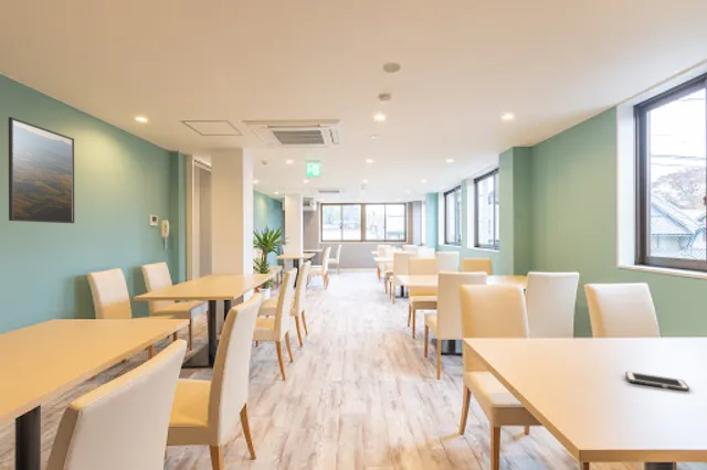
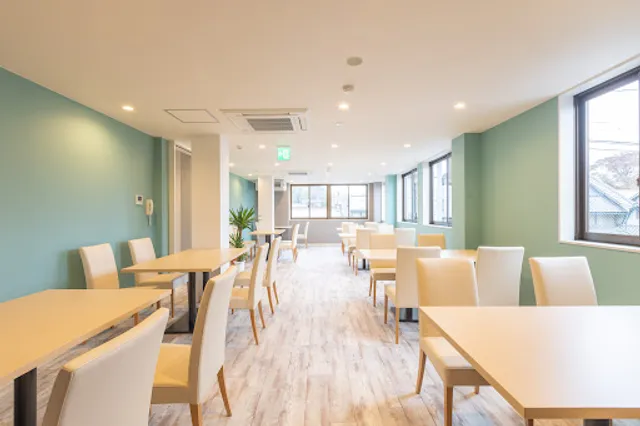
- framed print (44, 175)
- cell phone (655, 381)
